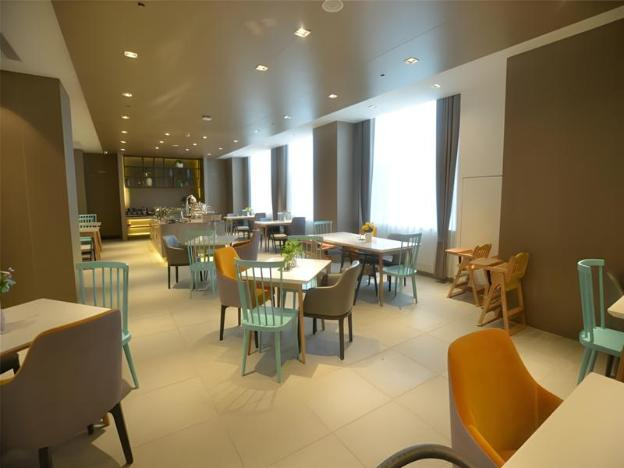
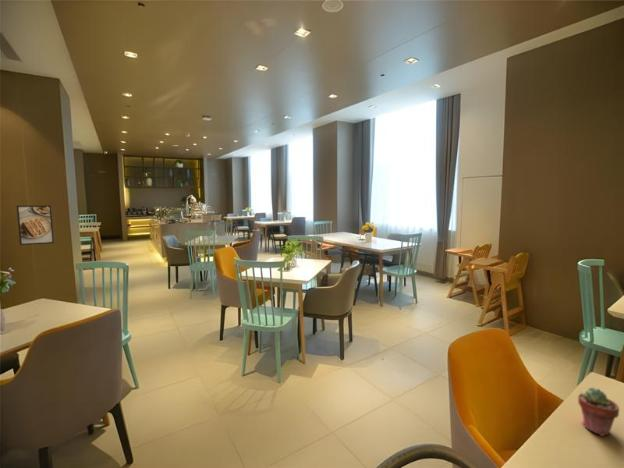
+ potted succulent (597, 408)
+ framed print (35, 224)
